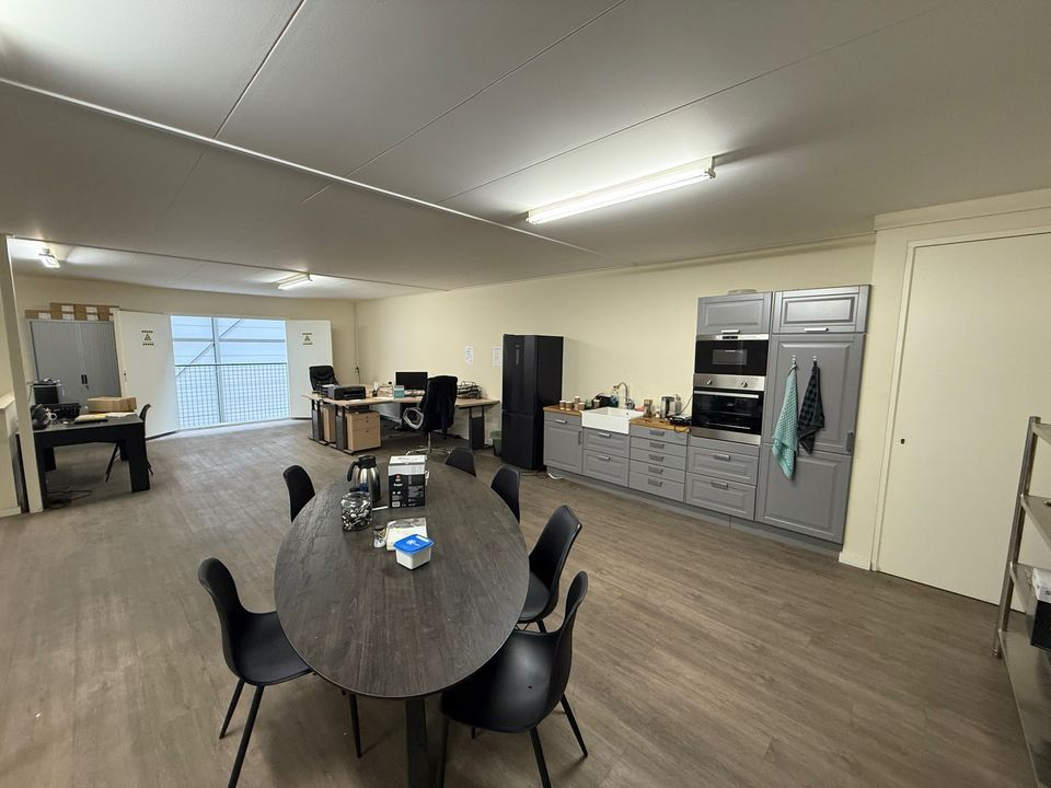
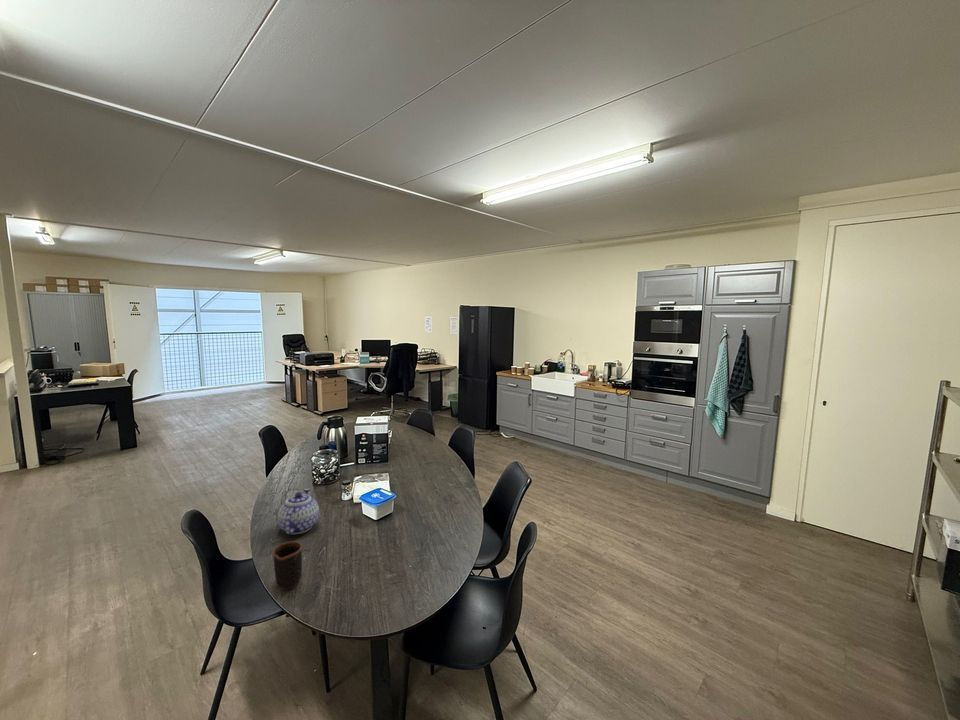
+ mug (290, 562)
+ teapot (298, 510)
